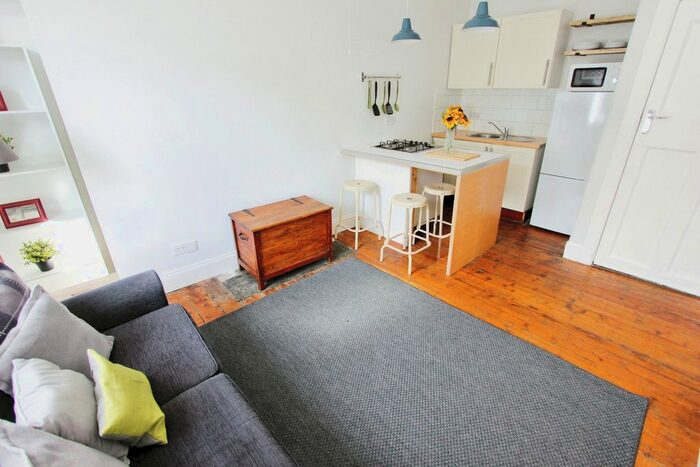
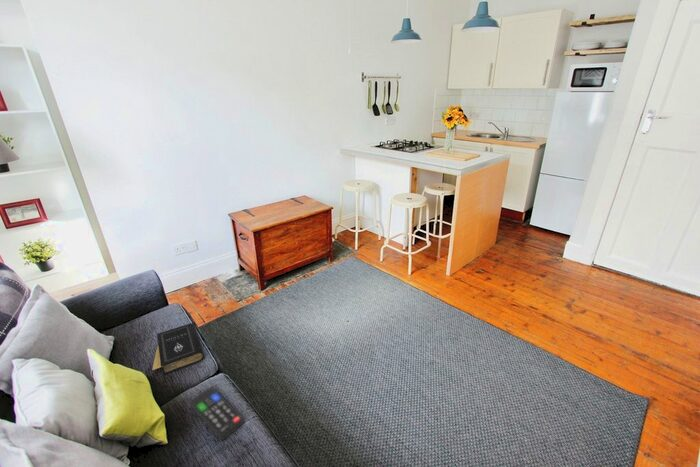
+ book (175, 347)
+ remote control (216, 411)
